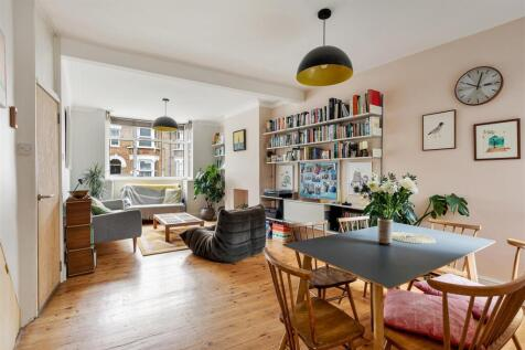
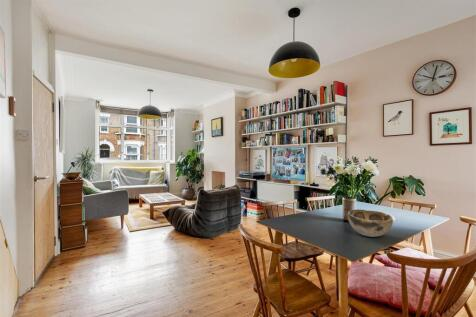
+ decorative bowl (369, 224)
